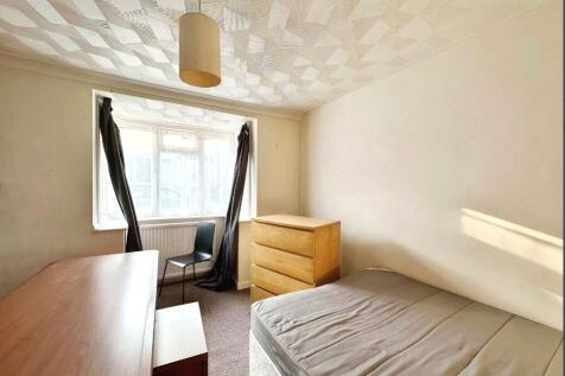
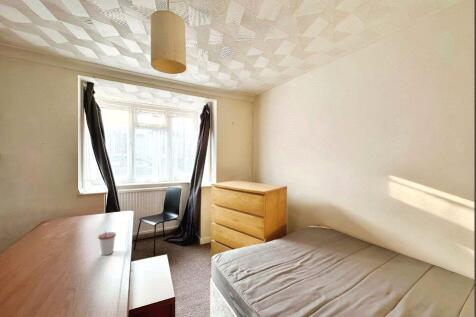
+ cup (107, 241)
